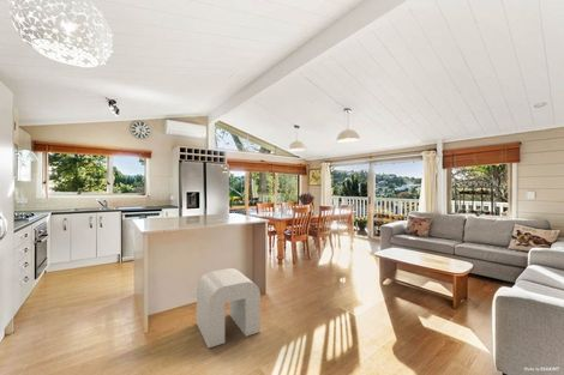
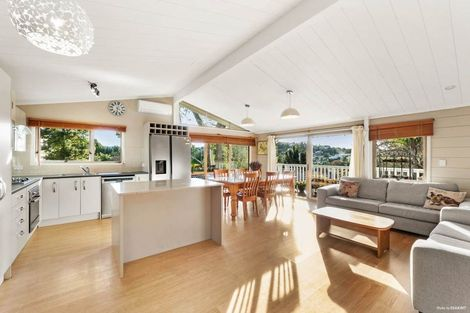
- stool (227, 302)
